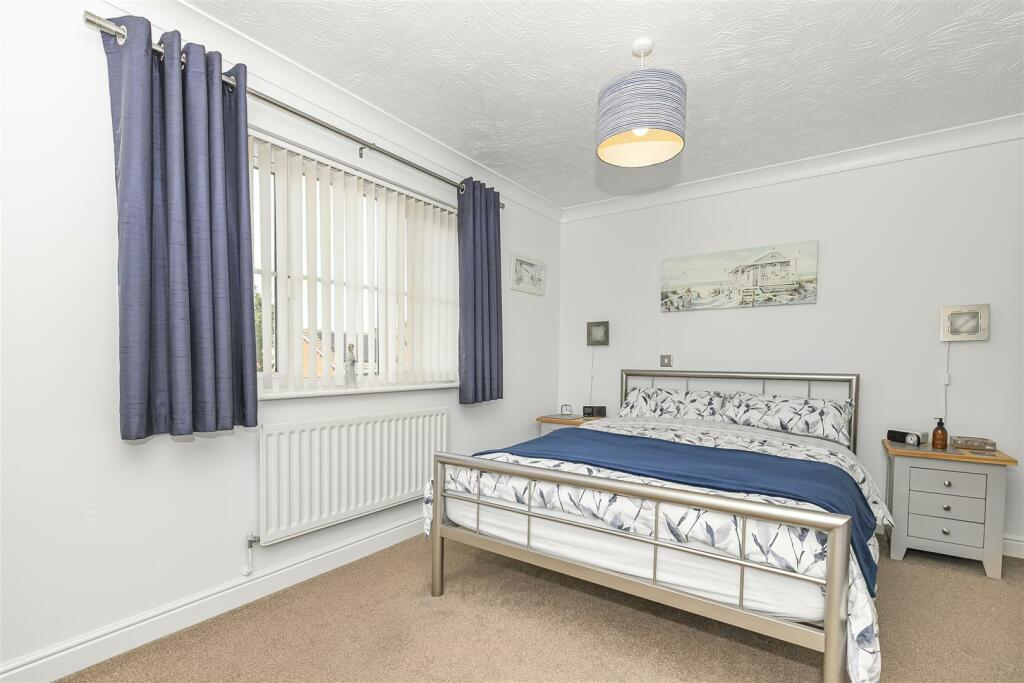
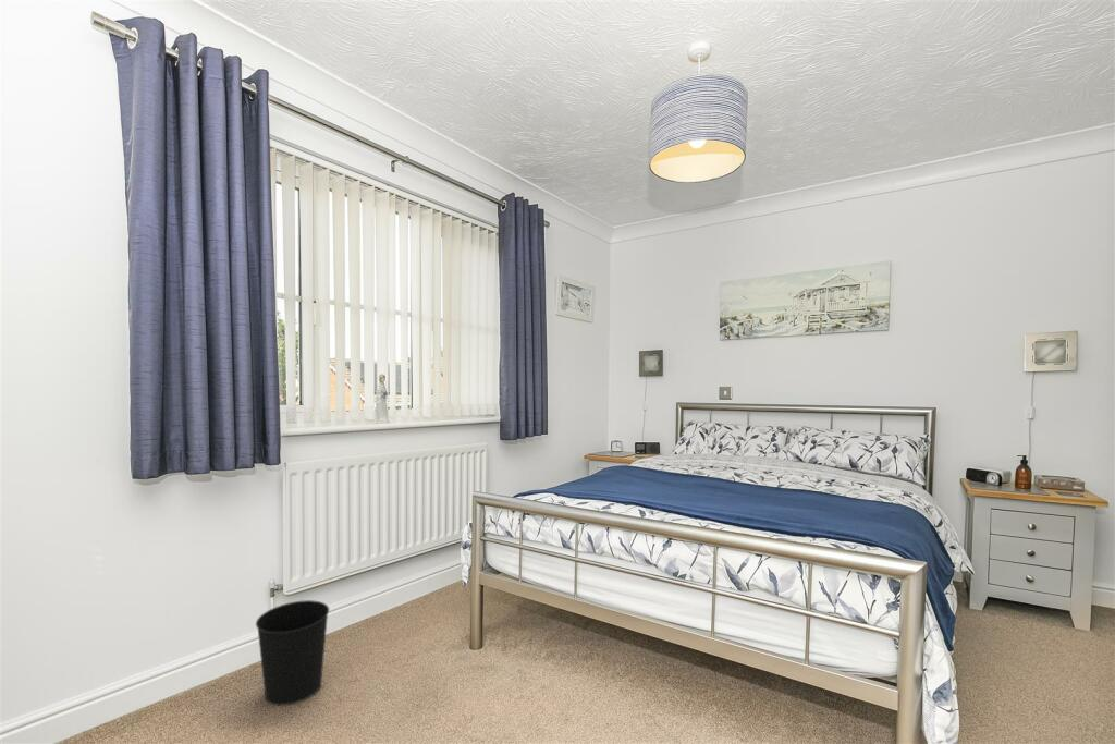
+ wastebasket (293, 652)
